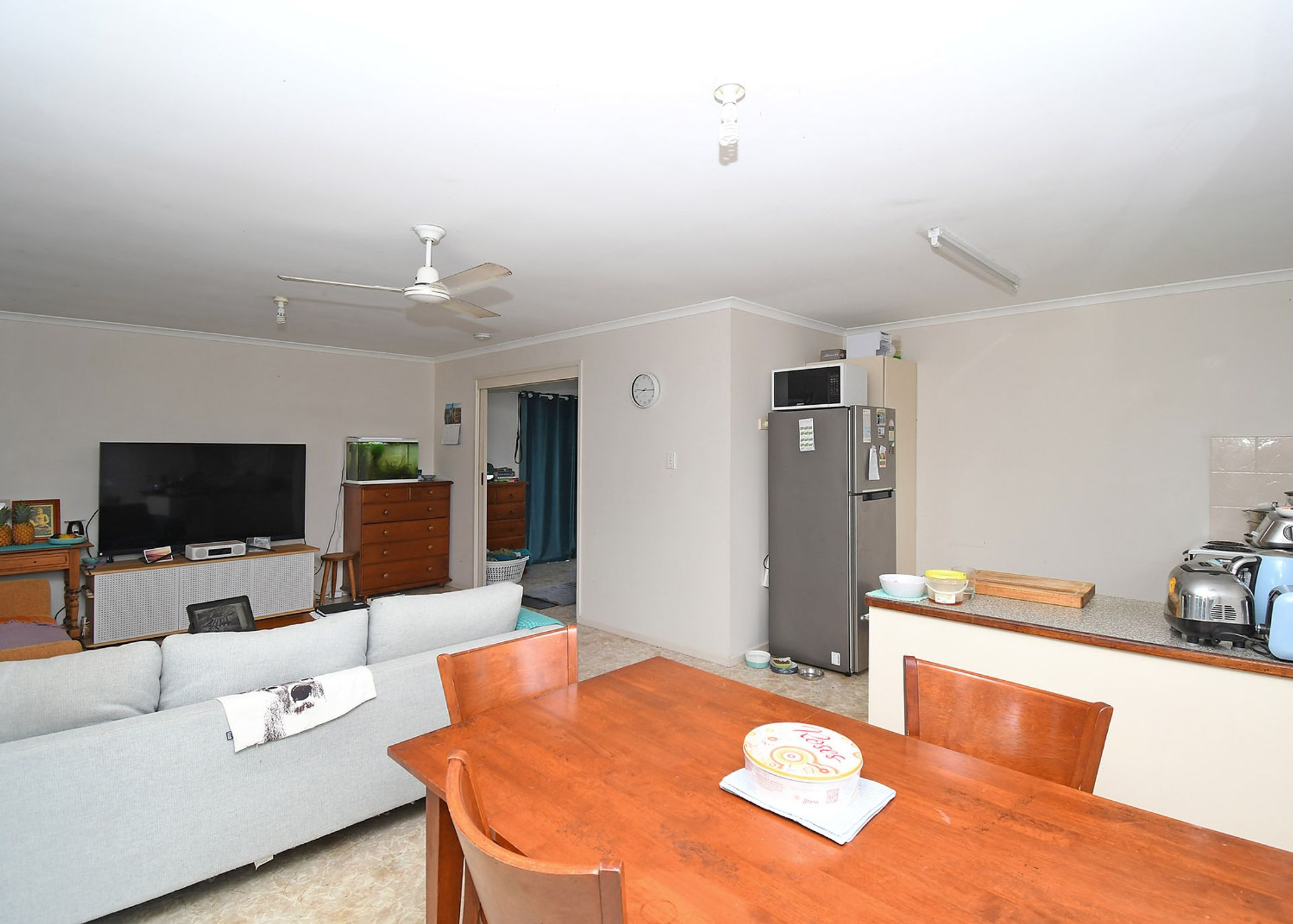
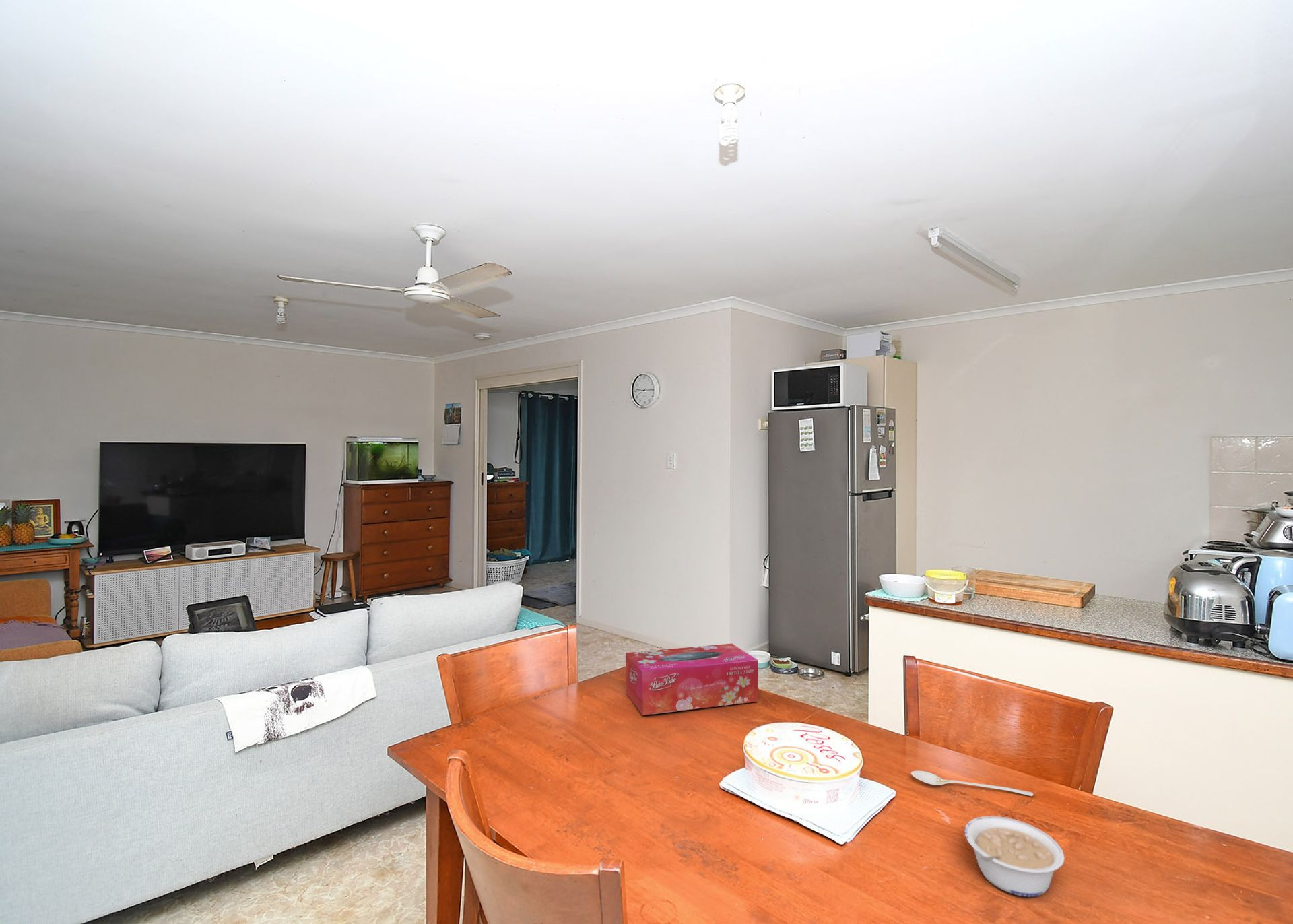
+ stirrer (970, 783)
+ legume (1014, 857)
+ tissue box (690, 676)
